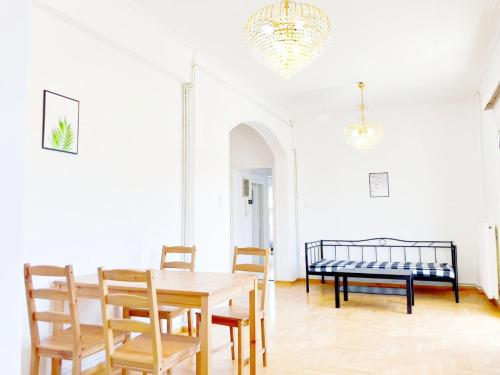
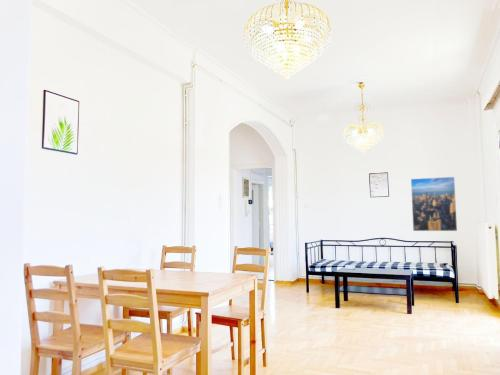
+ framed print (433, 204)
